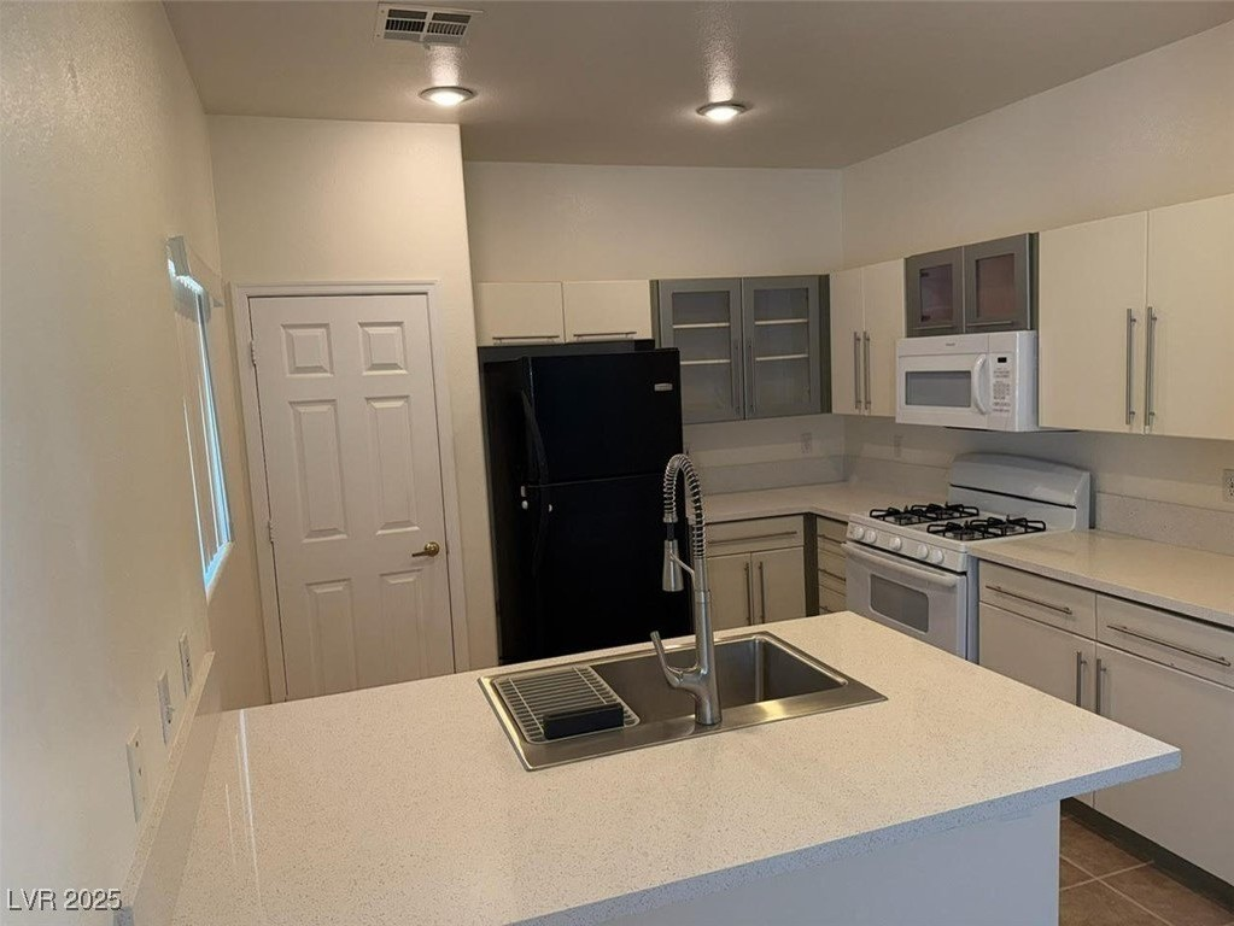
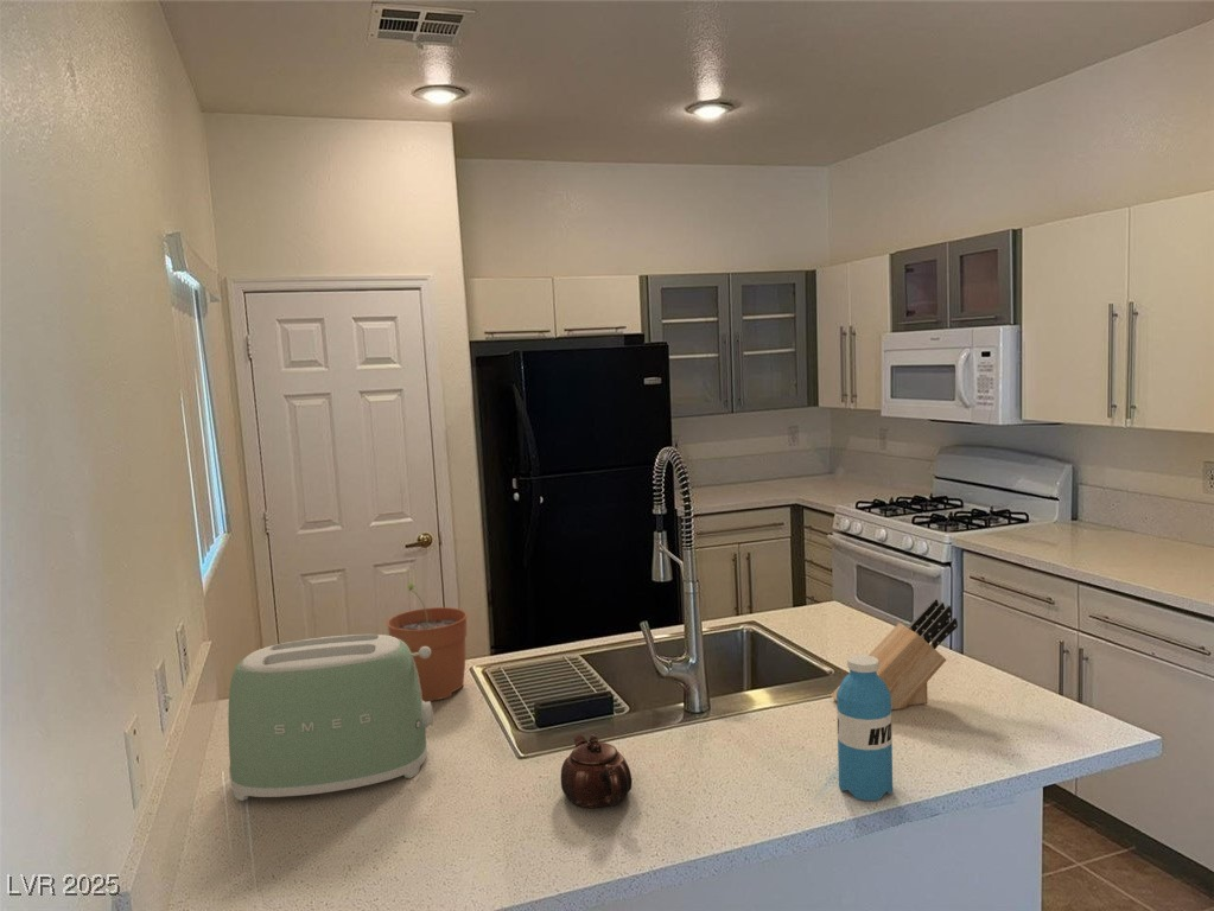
+ plant pot (428, 636)
+ toaster (326, 708)
+ teapot (596, 766)
+ water bottle (864, 724)
+ knife block (895, 652)
